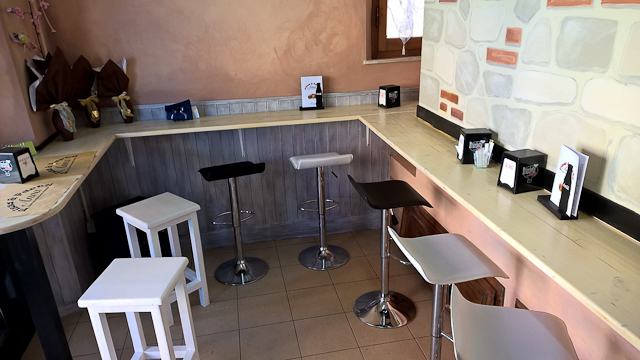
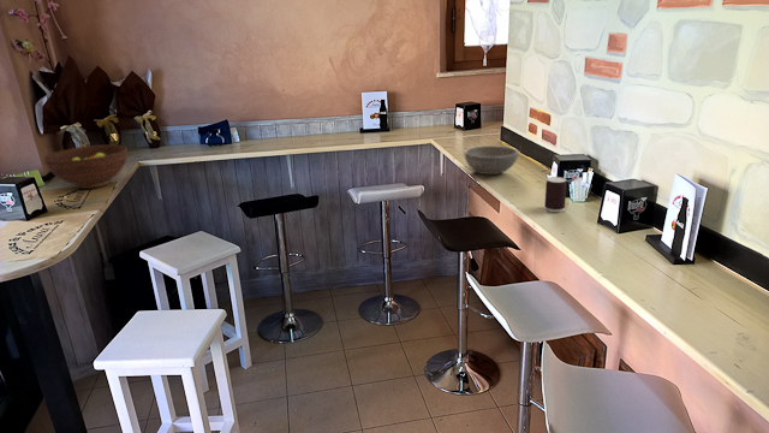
+ bowl (490, 161)
+ beverage can (555, 194)
+ fruit bowl (90, 168)
